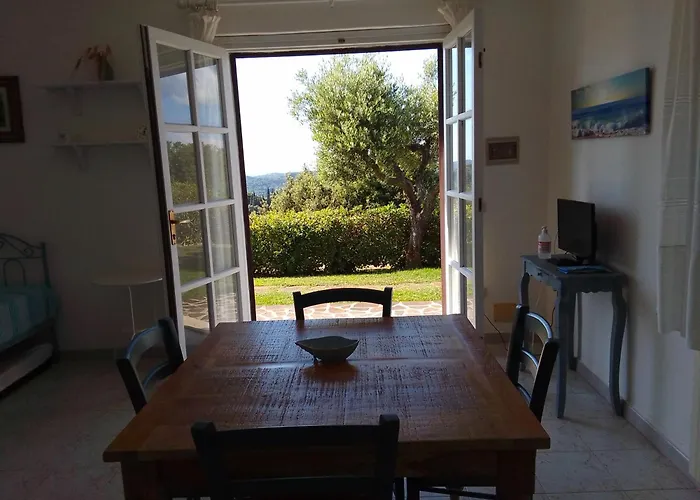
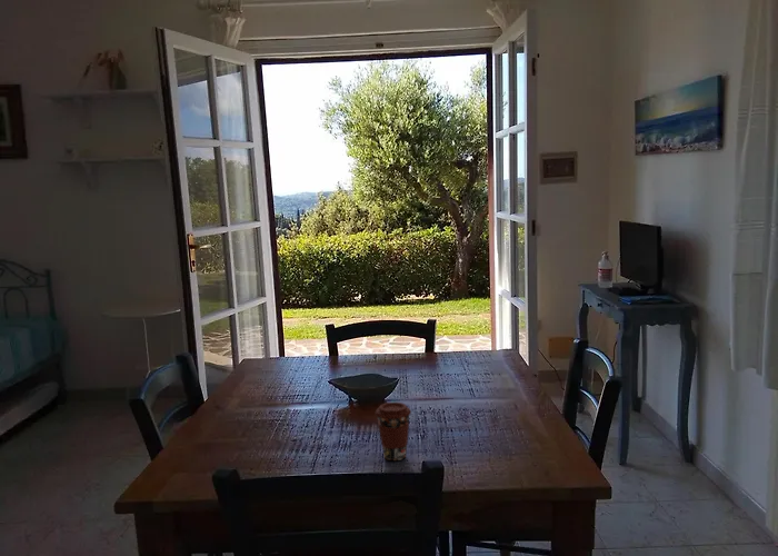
+ coffee cup (393, 431)
